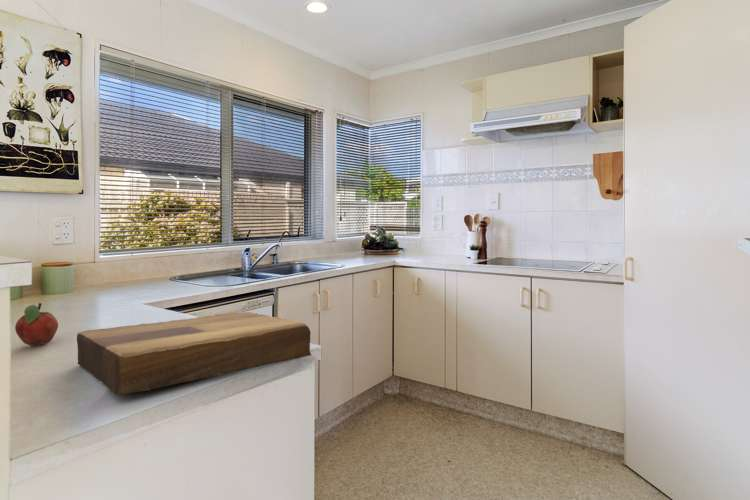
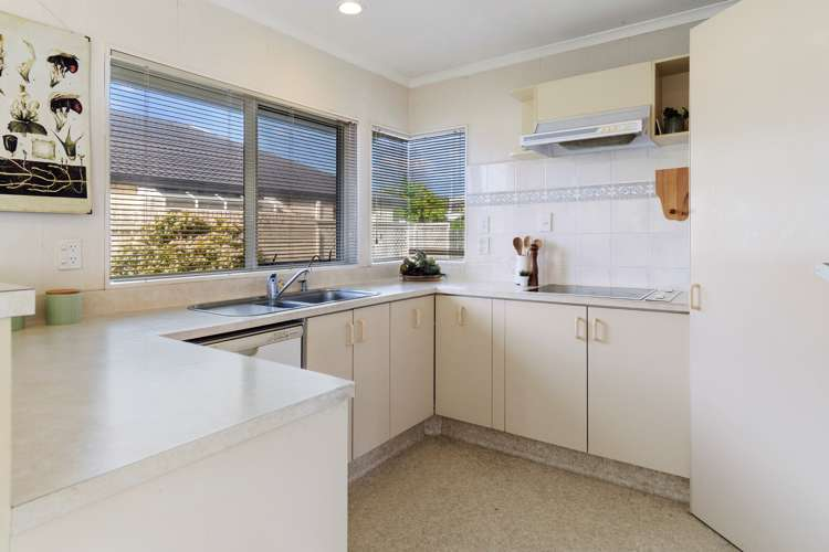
- fruit (36, 324)
- cutting board (199, 342)
